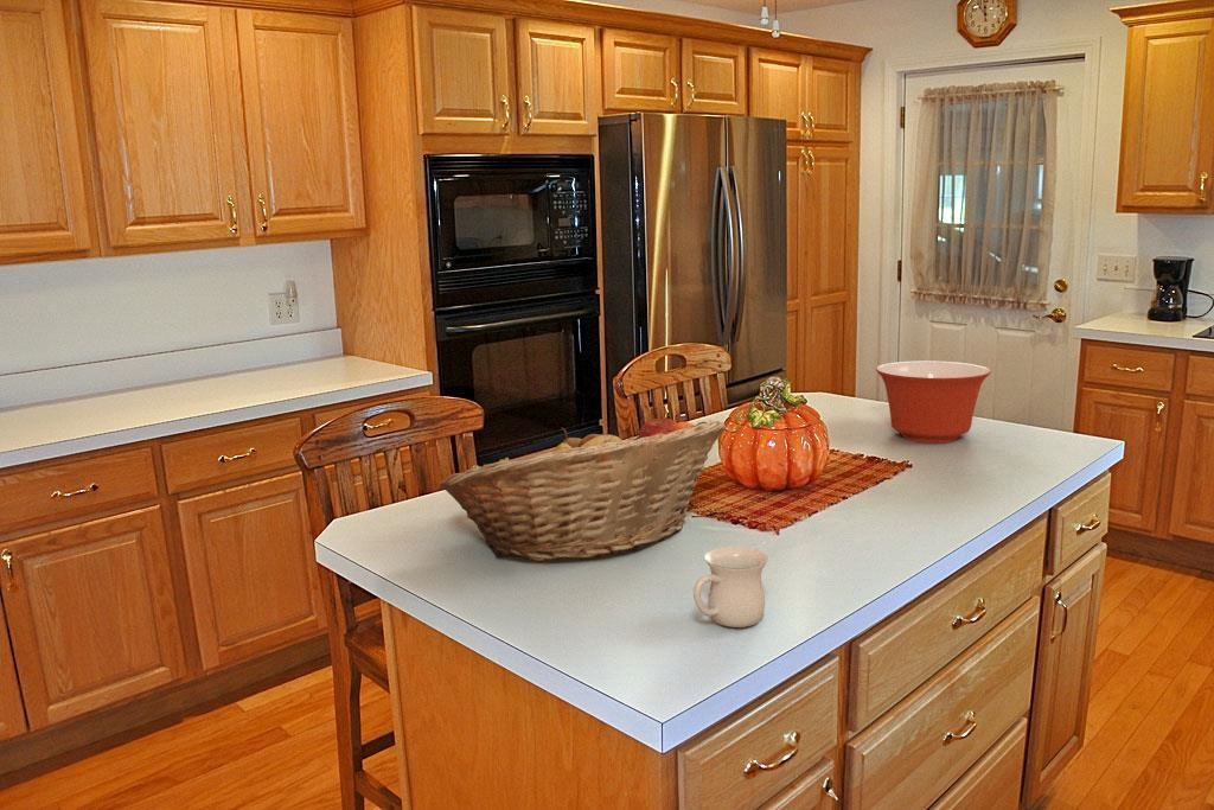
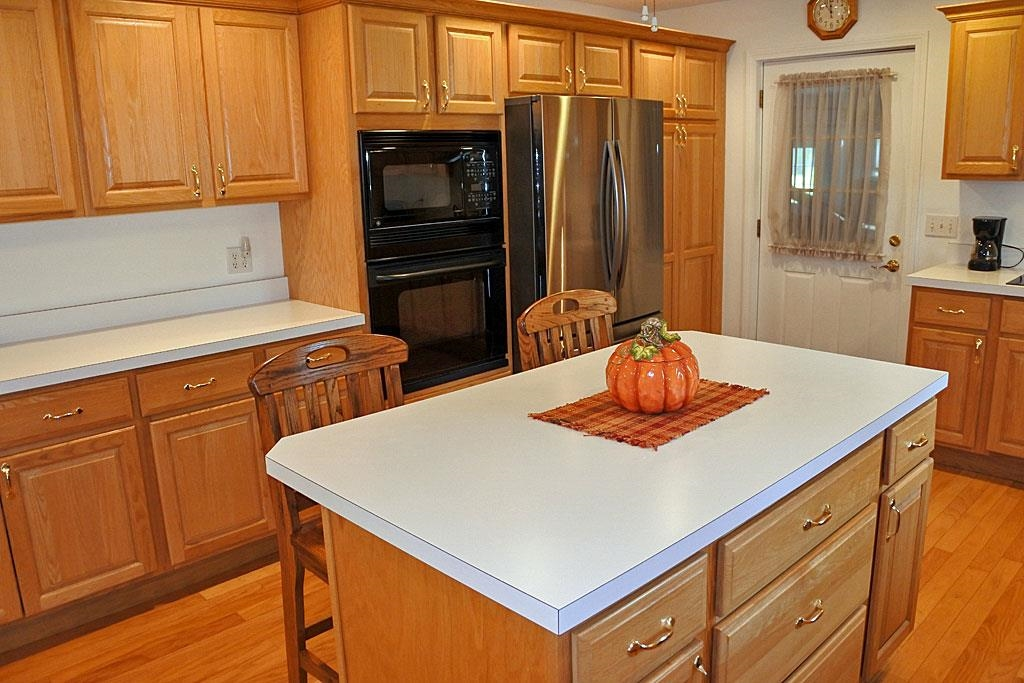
- fruit basket (587, 477)
- mug (727, 592)
- apple (658, 433)
- mixing bowl (931, 402)
